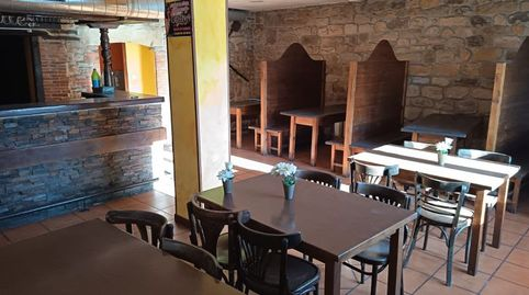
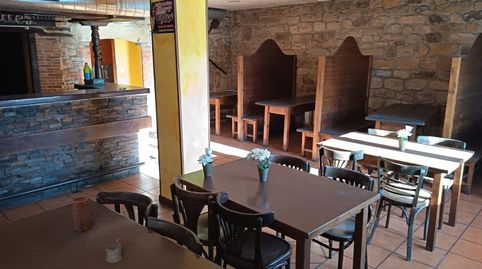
+ tea glass holder (114, 247)
+ candle (81, 213)
